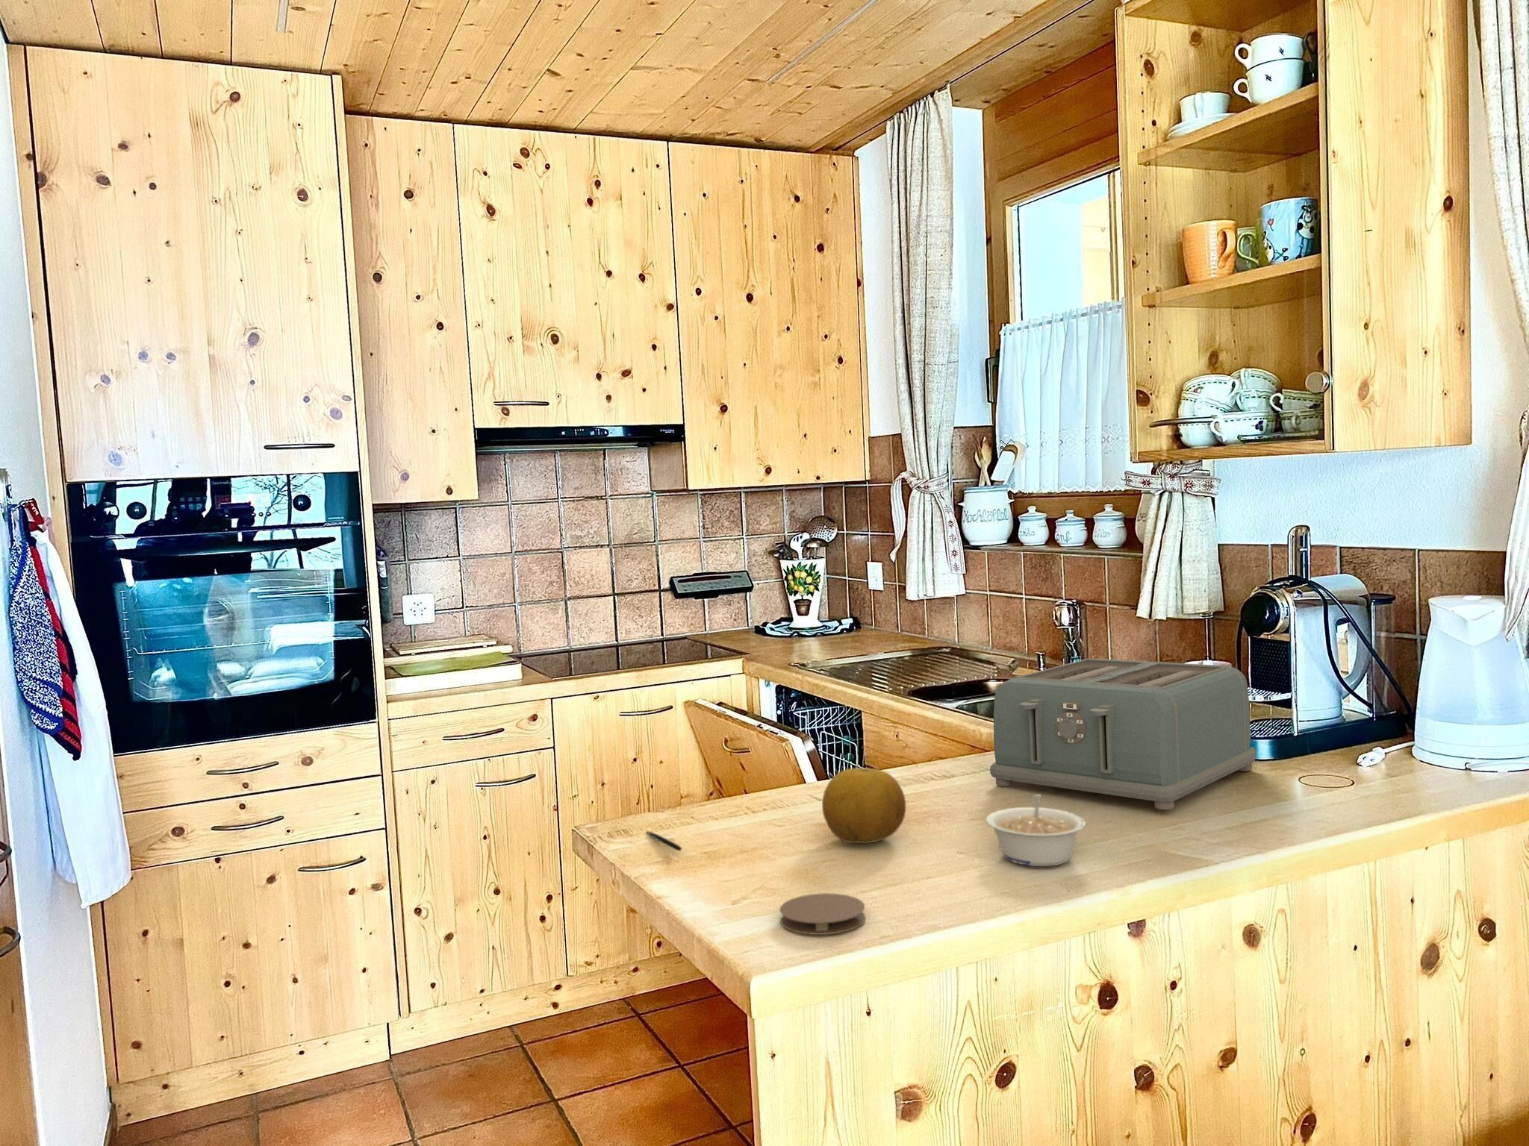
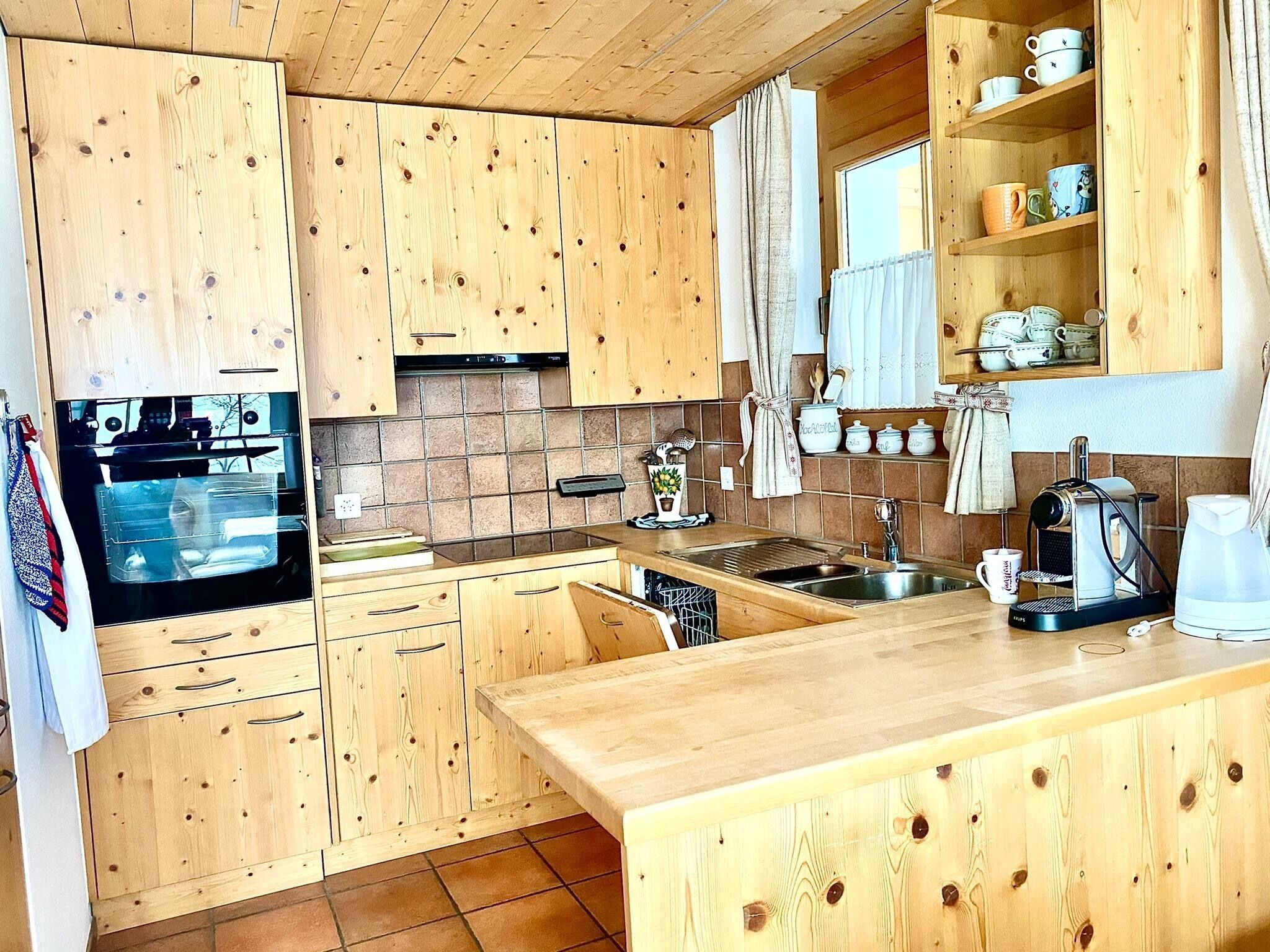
- legume (1033, 833)
- coaster (822, 914)
- fruit (863, 805)
- pen (663, 839)
- toaster (1117, 726)
